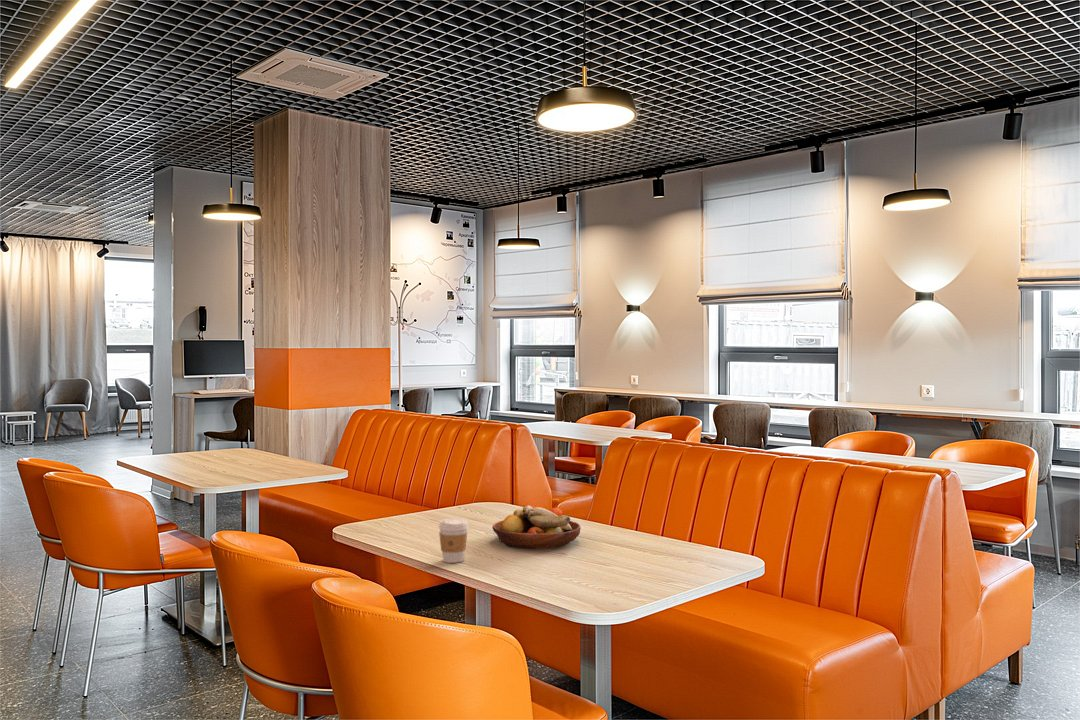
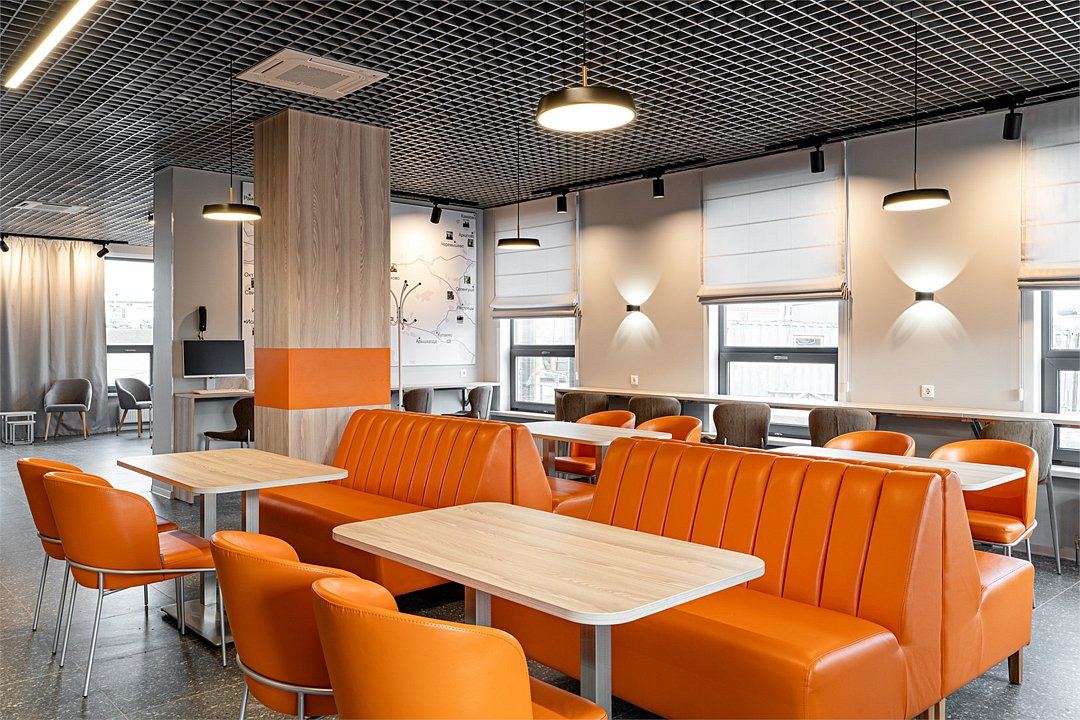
- coffee cup (453, 539)
- fruit bowl (537, 522)
